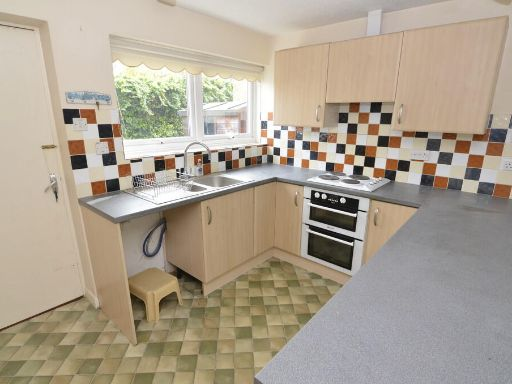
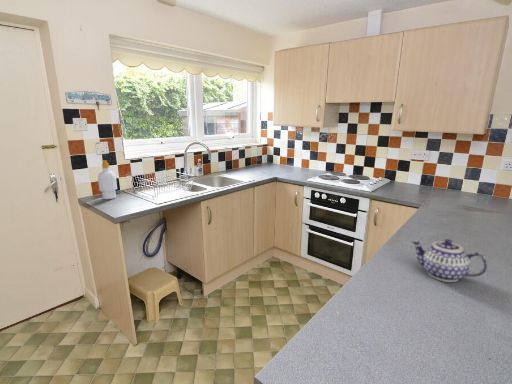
+ teapot (445, 257)
+ soap bottle (107, 179)
